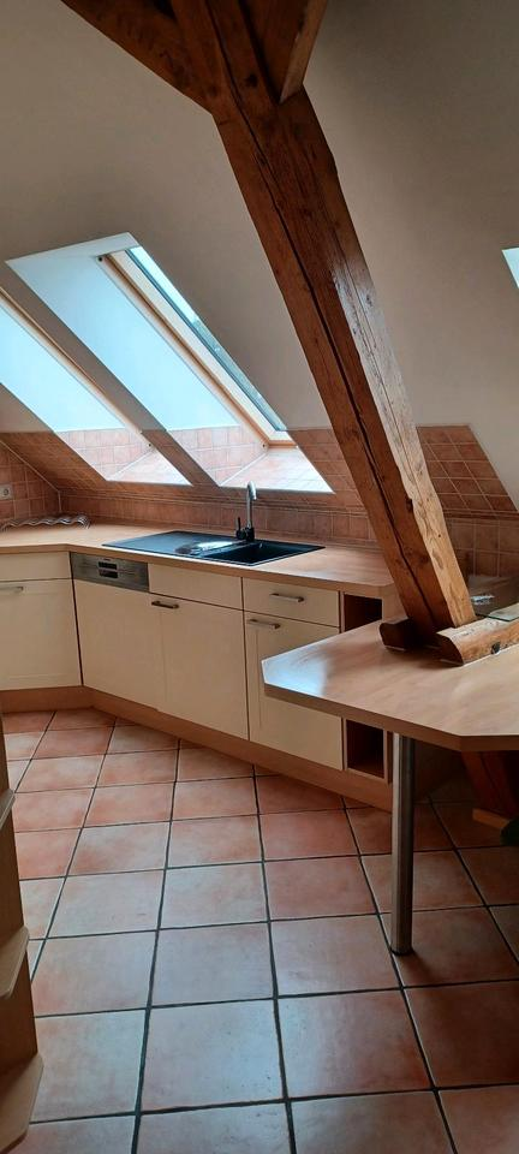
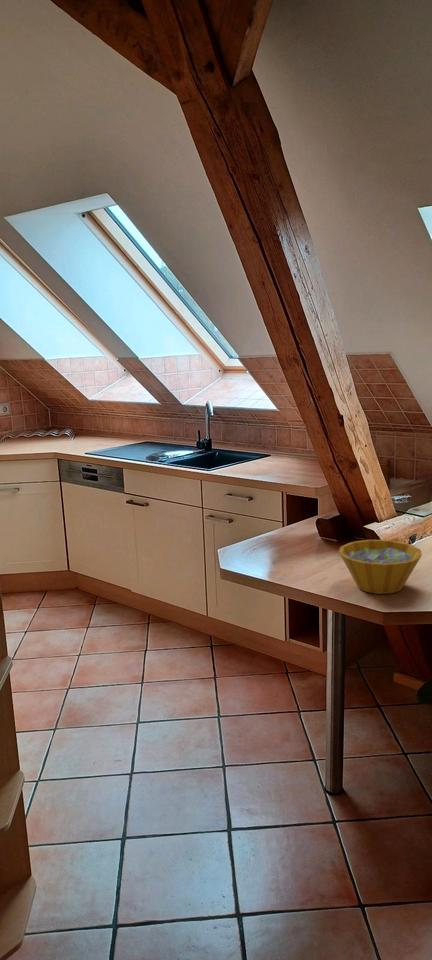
+ bowl (379, 568)
